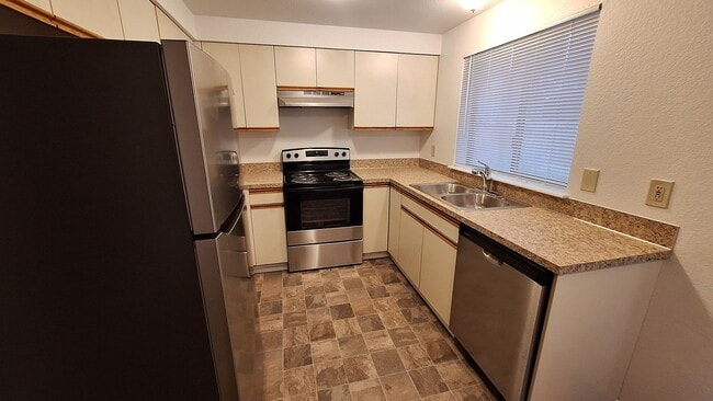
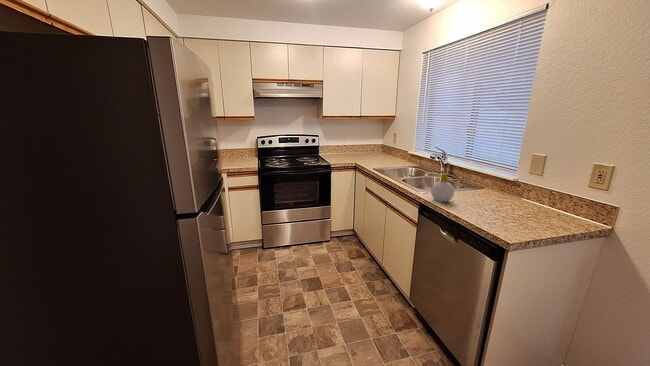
+ soap bottle (443, 187)
